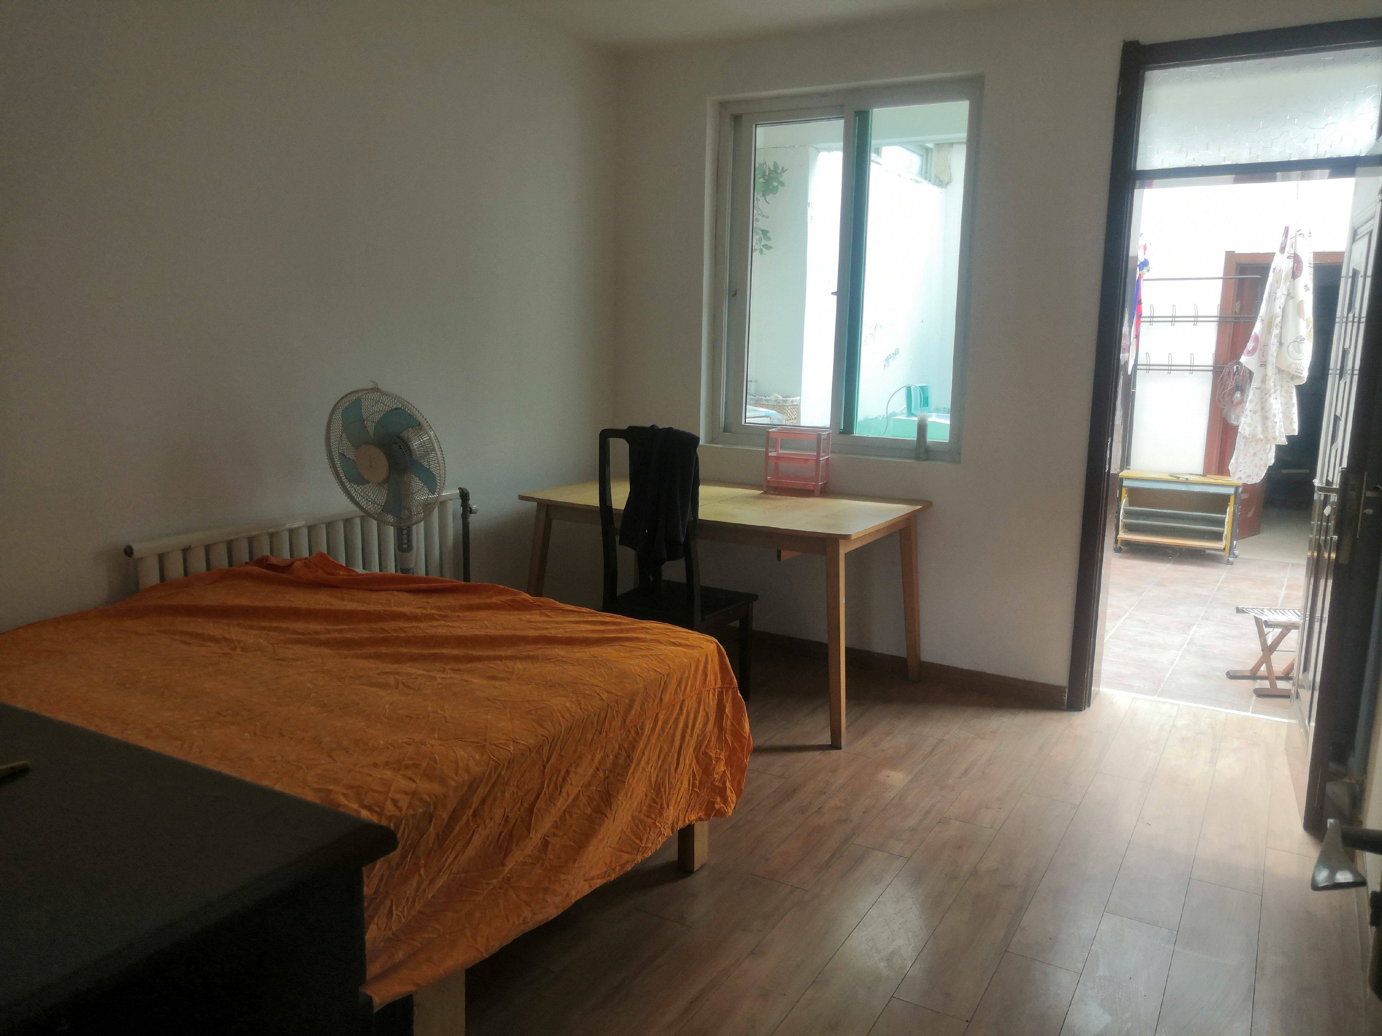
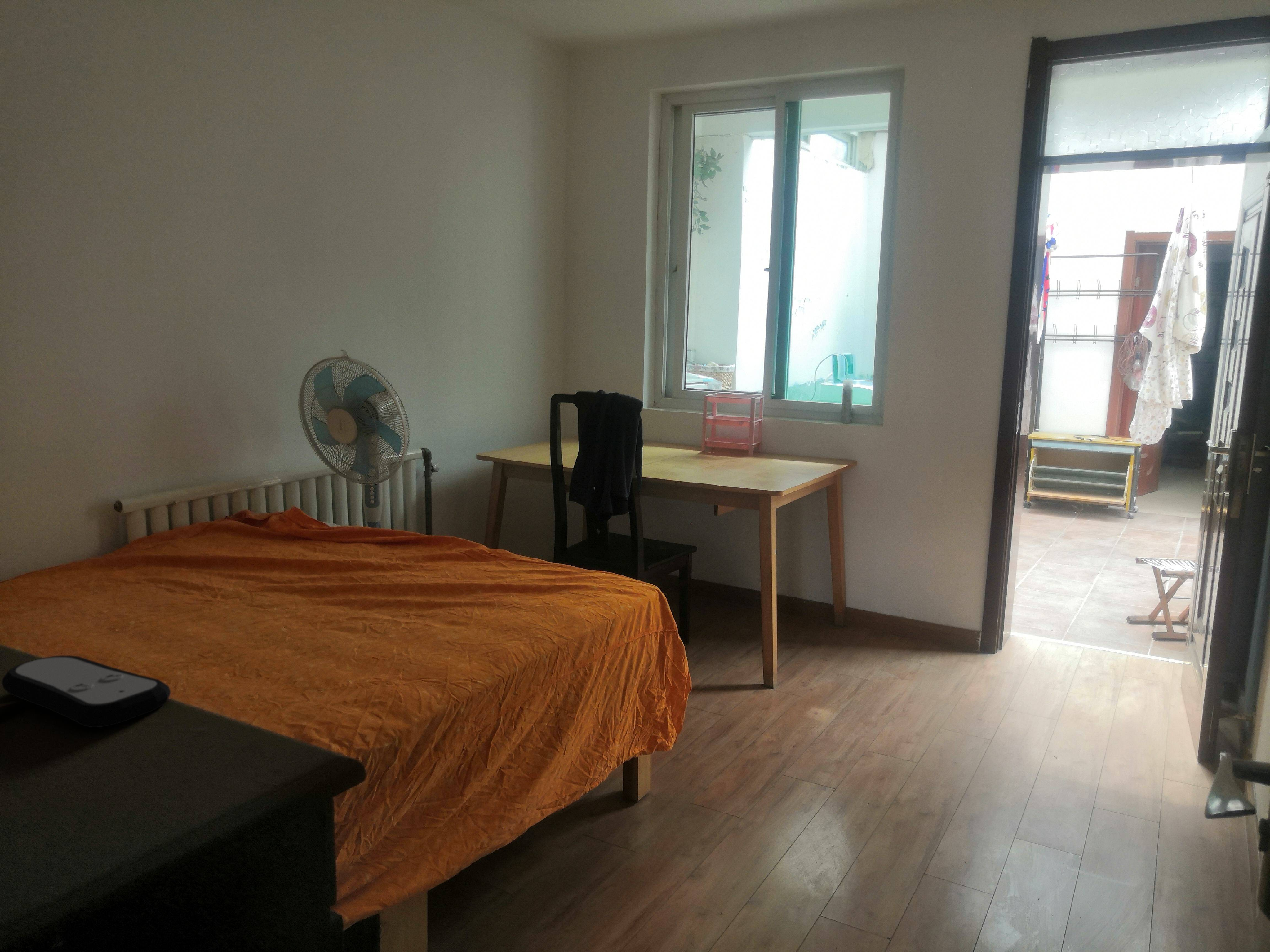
+ remote control (82, 687)
